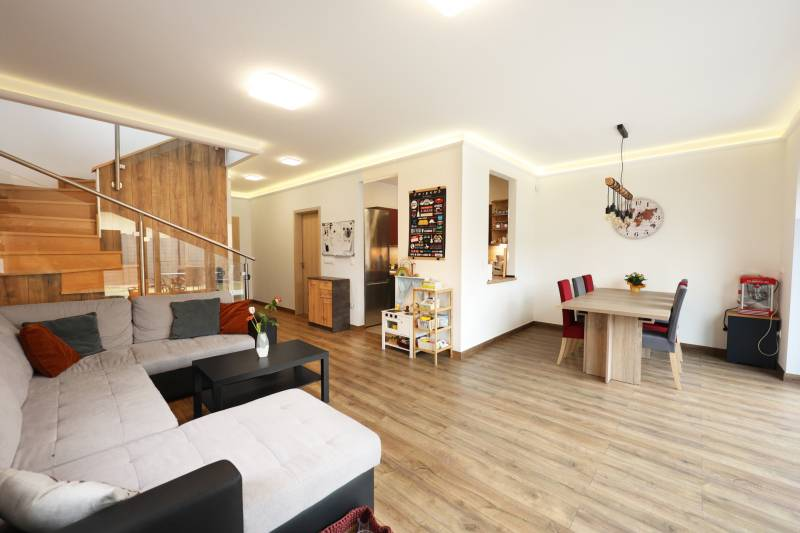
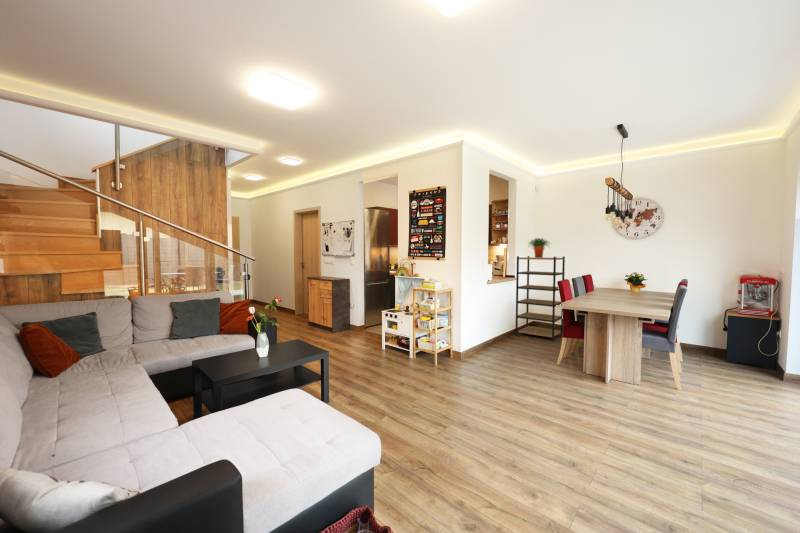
+ shelving unit (540, 300)
+ potted plant (538, 247)
